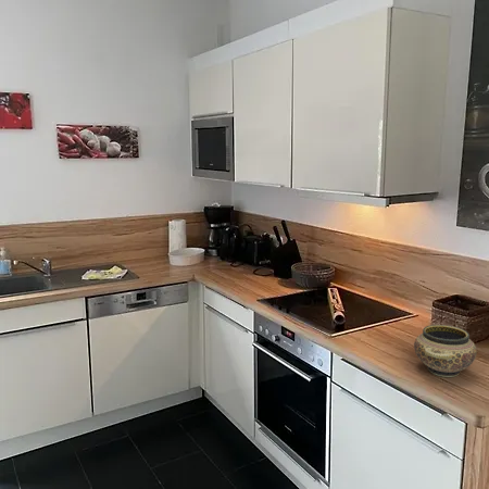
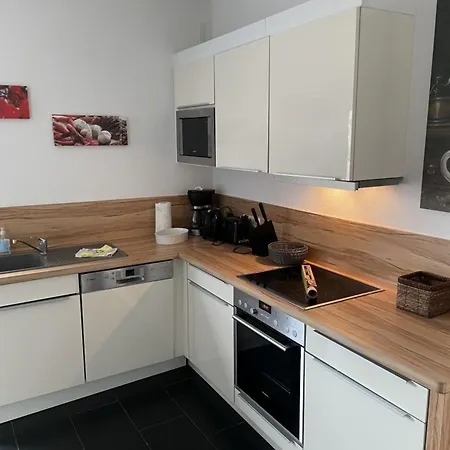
- ceramic bowl (443, 351)
